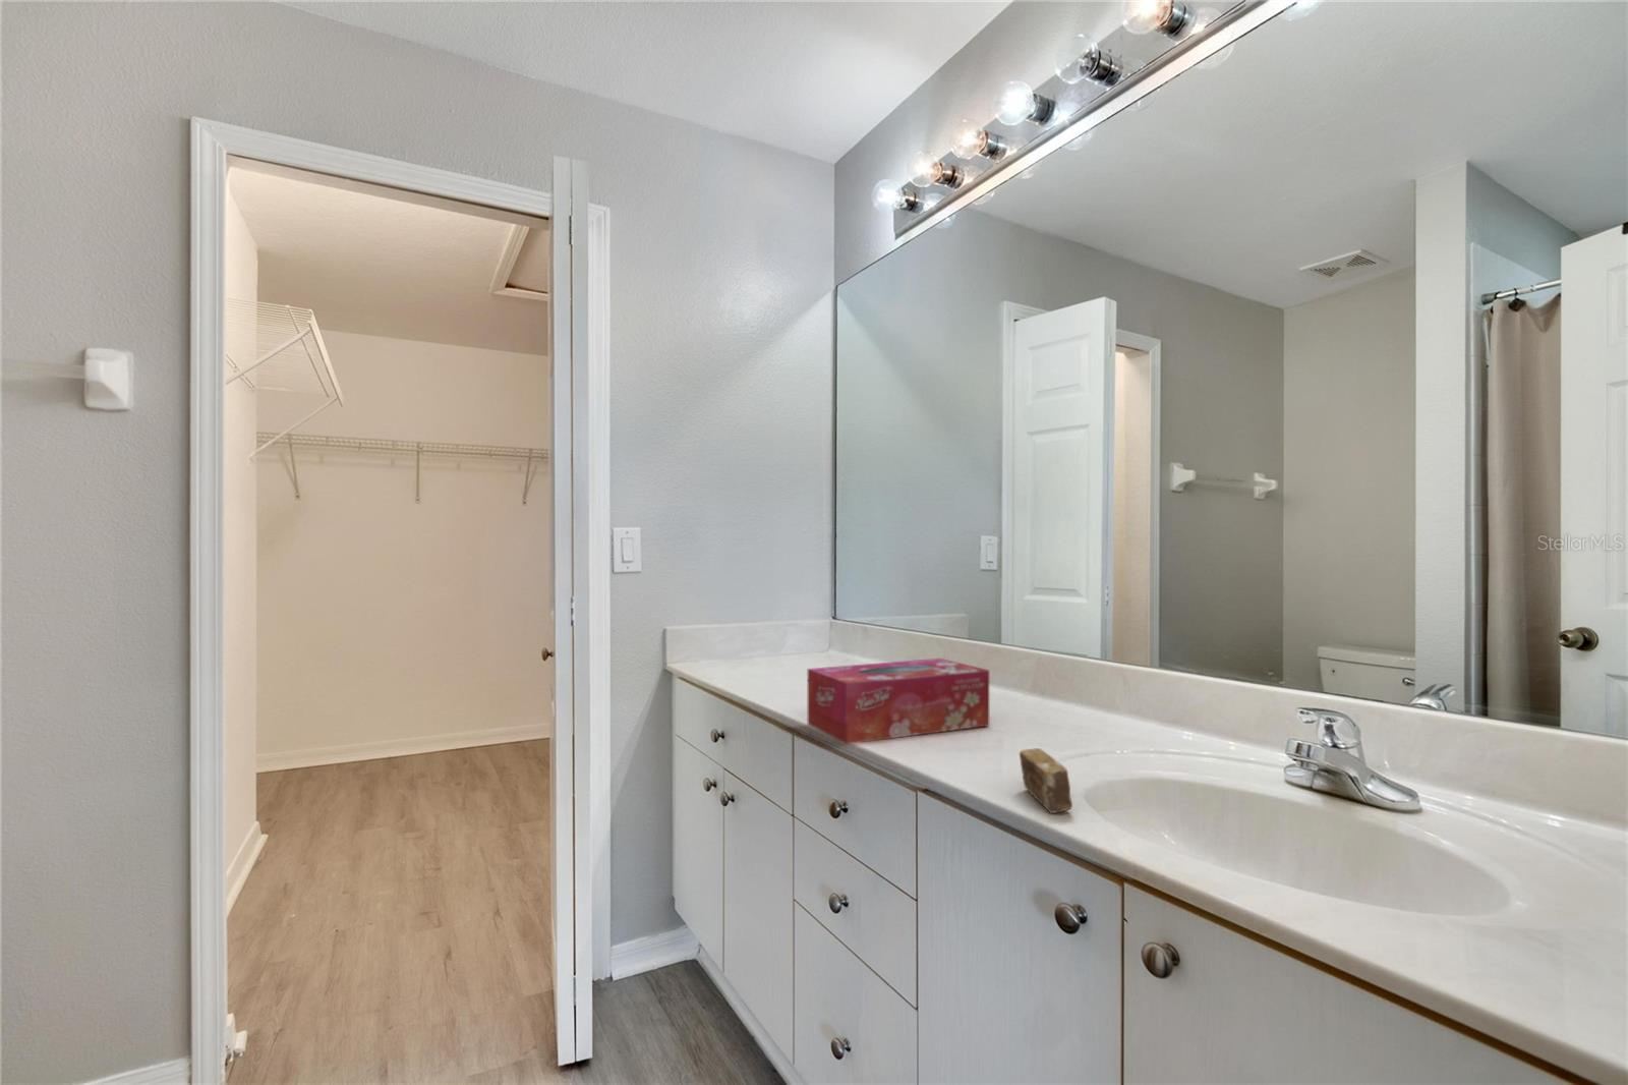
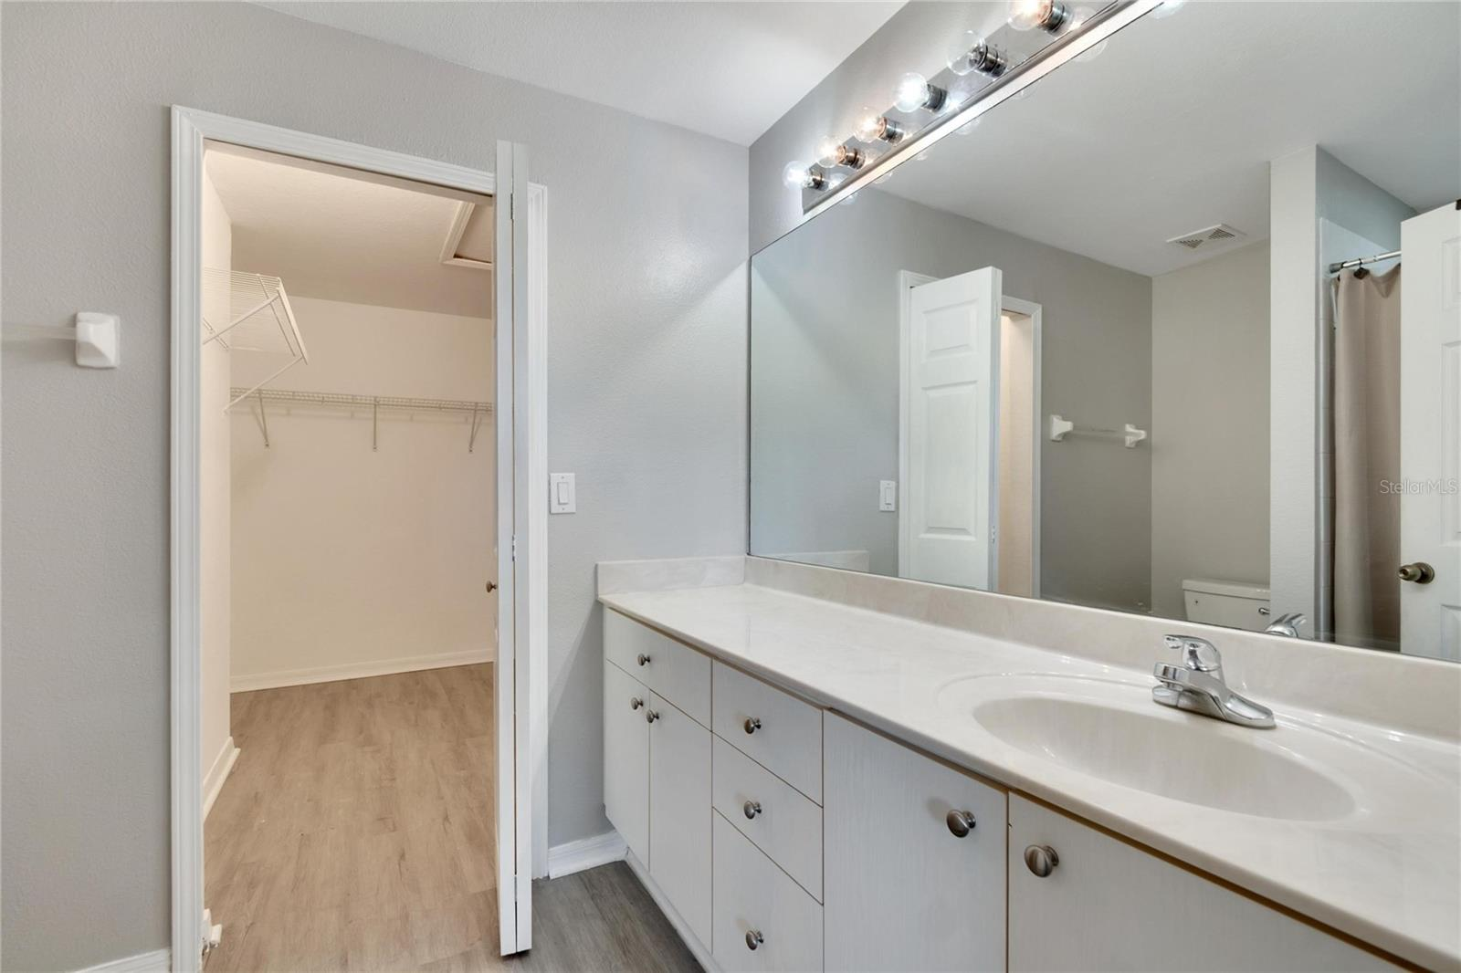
- tissue box (897, 696)
- soap bar (1043, 777)
